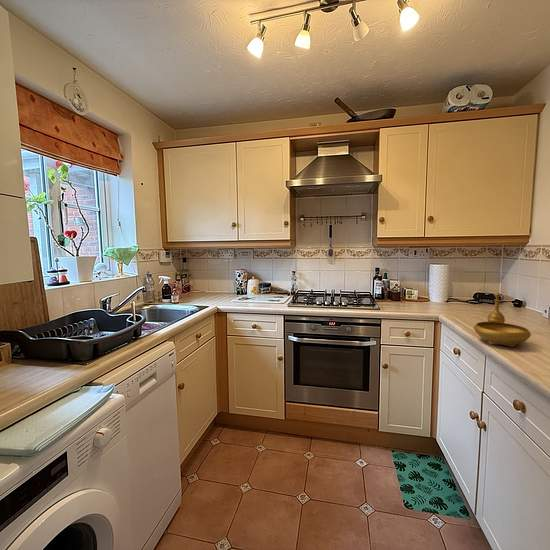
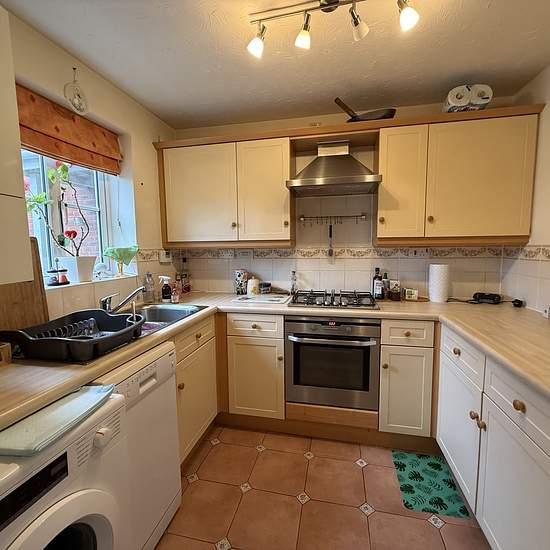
- decorative bowl (499, 317)
